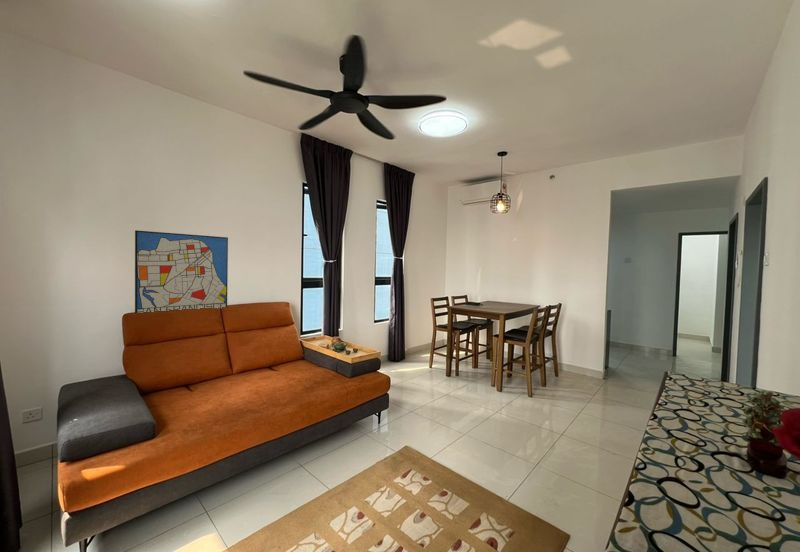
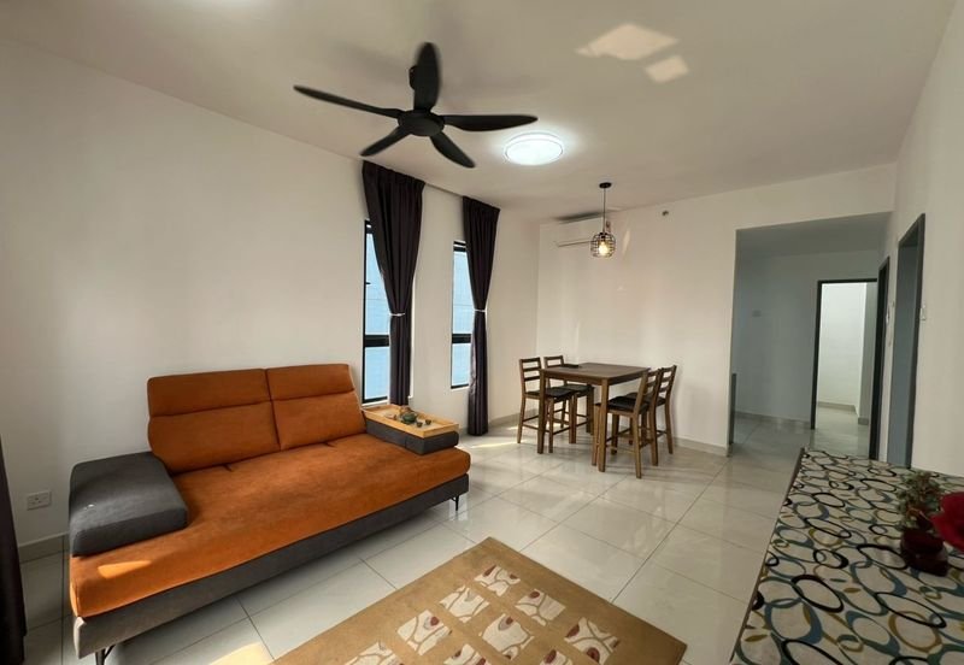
- wall art (185, 273)
